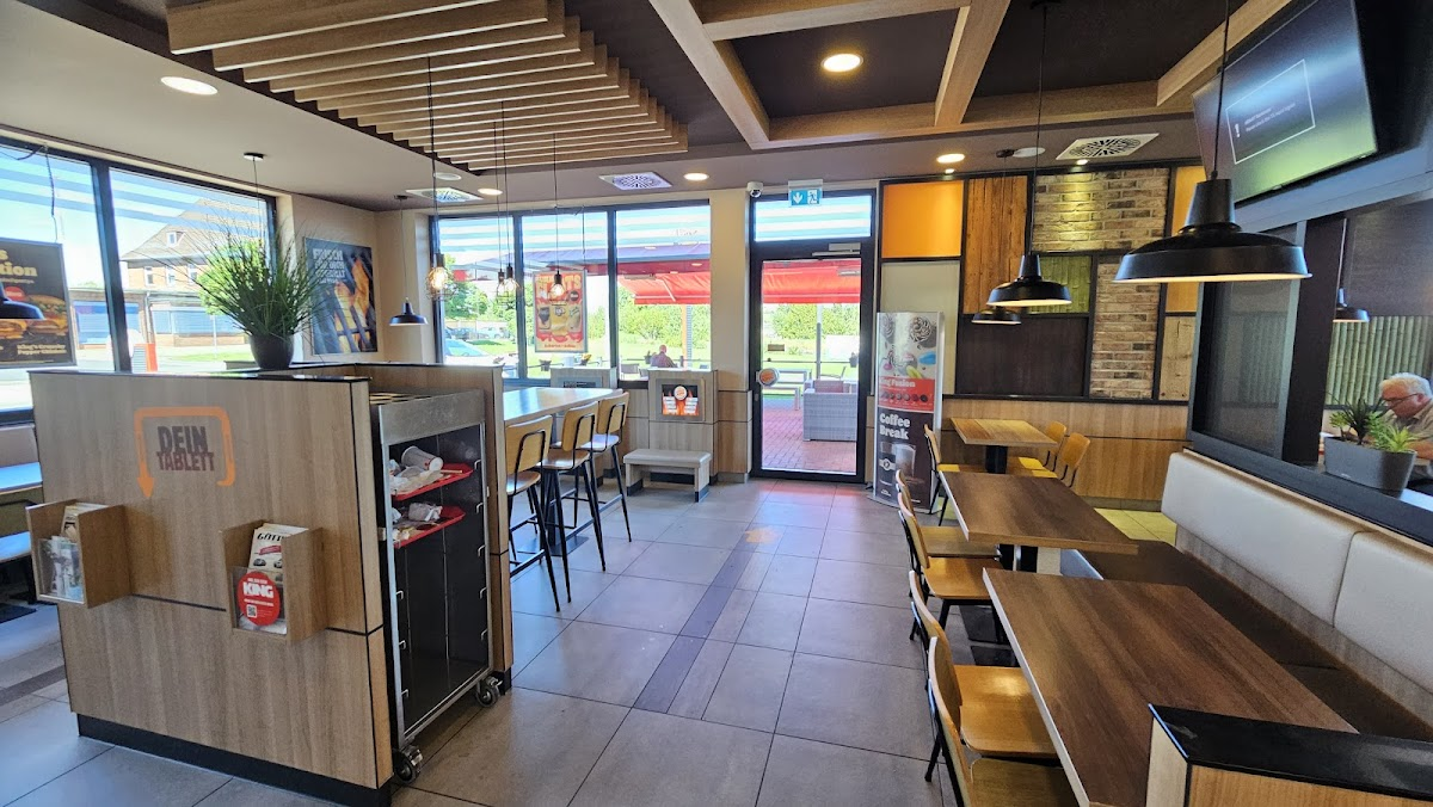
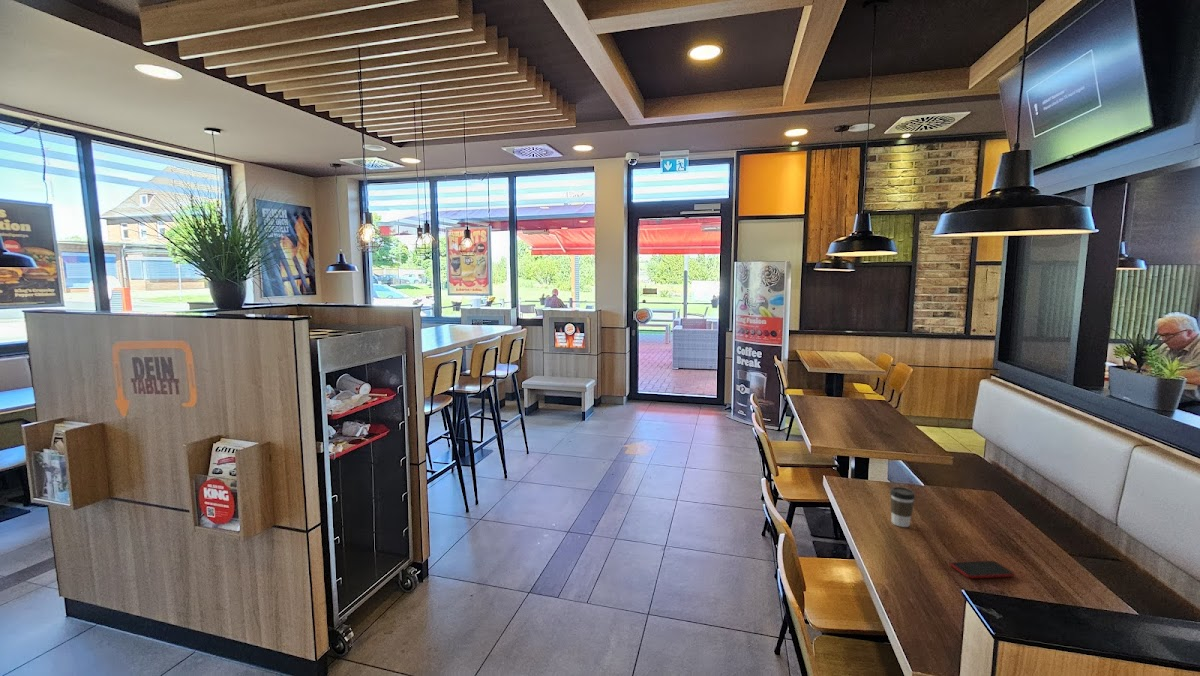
+ smartphone (981, 569)
+ coffee cup (901, 507)
